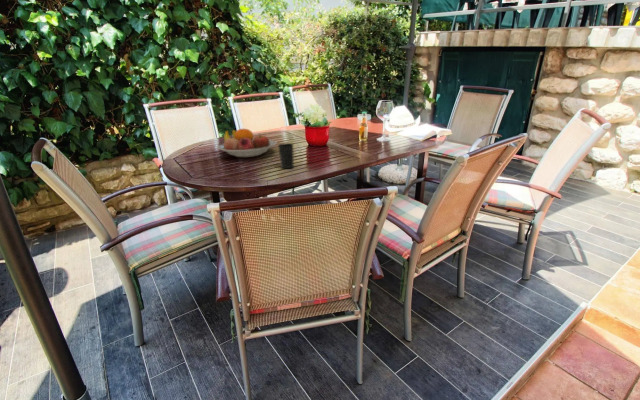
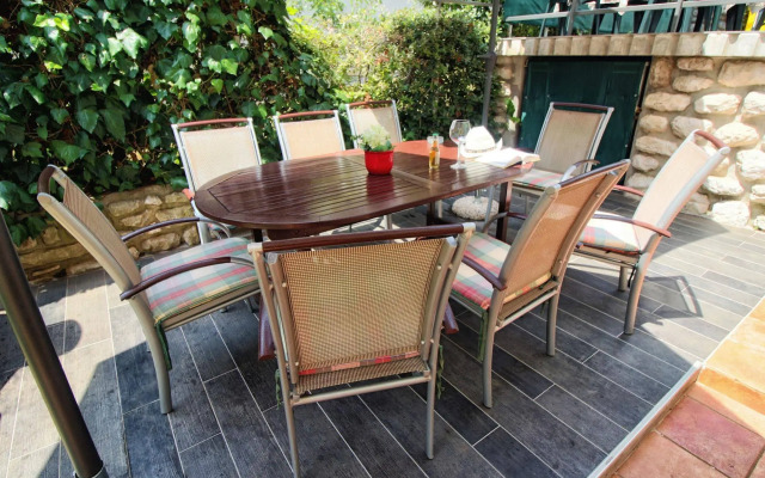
- fruit bowl (247, 142)
- cup (286, 156)
